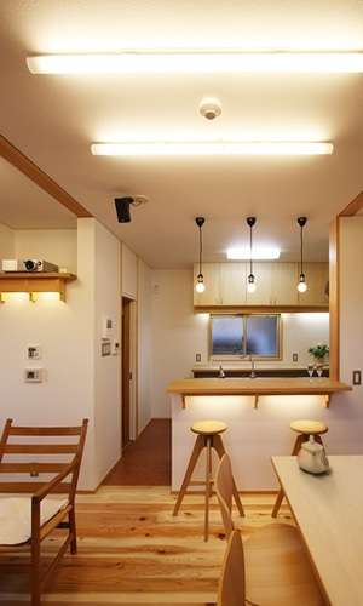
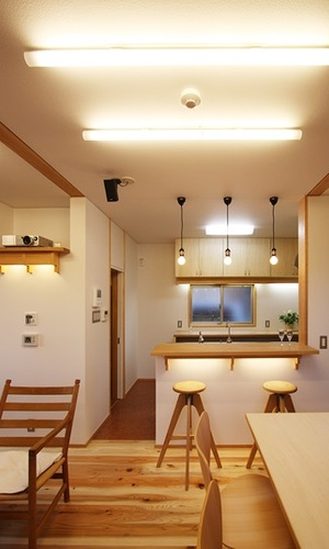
- teapot (312, 453)
